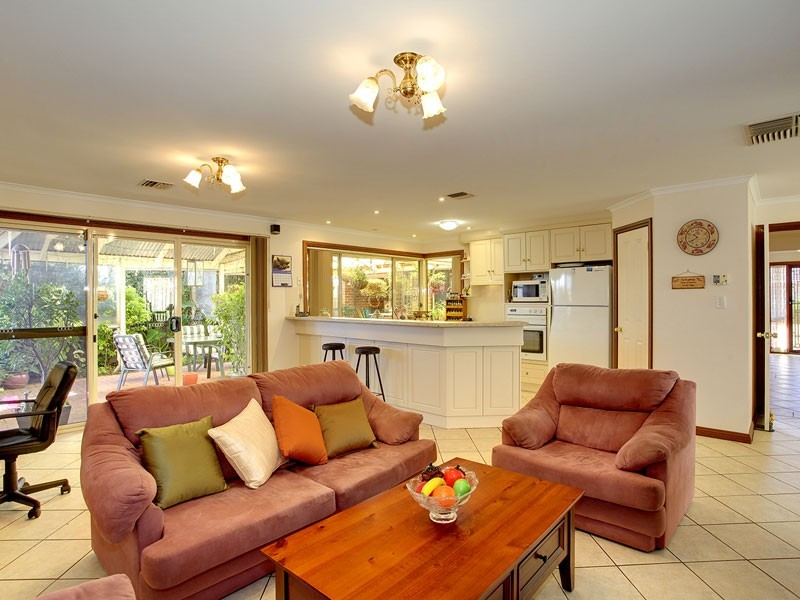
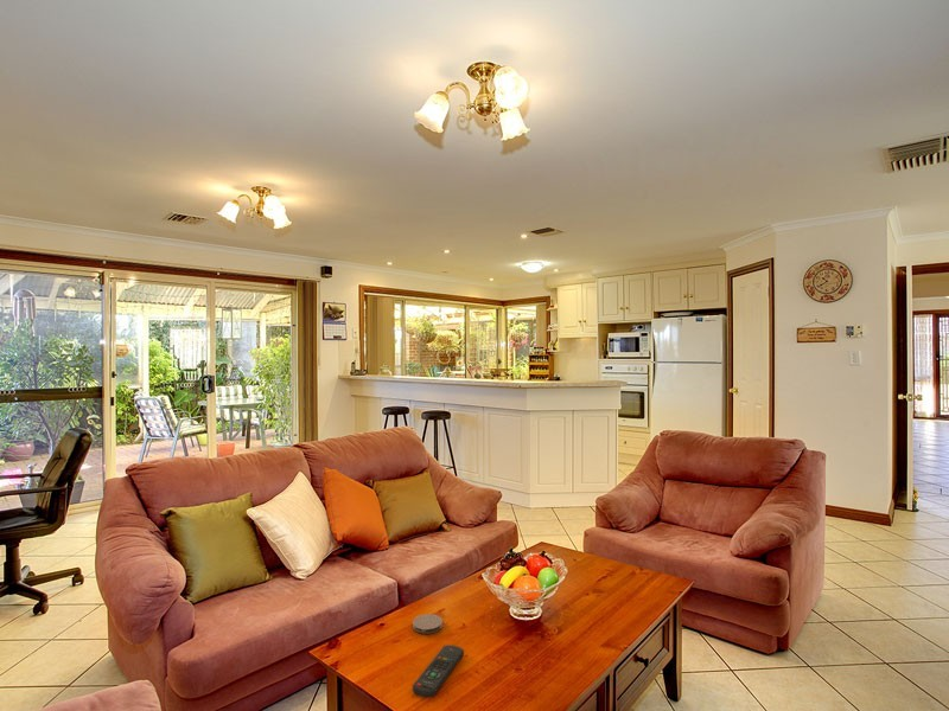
+ coaster (427, 623)
+ remote control (439, 668)
